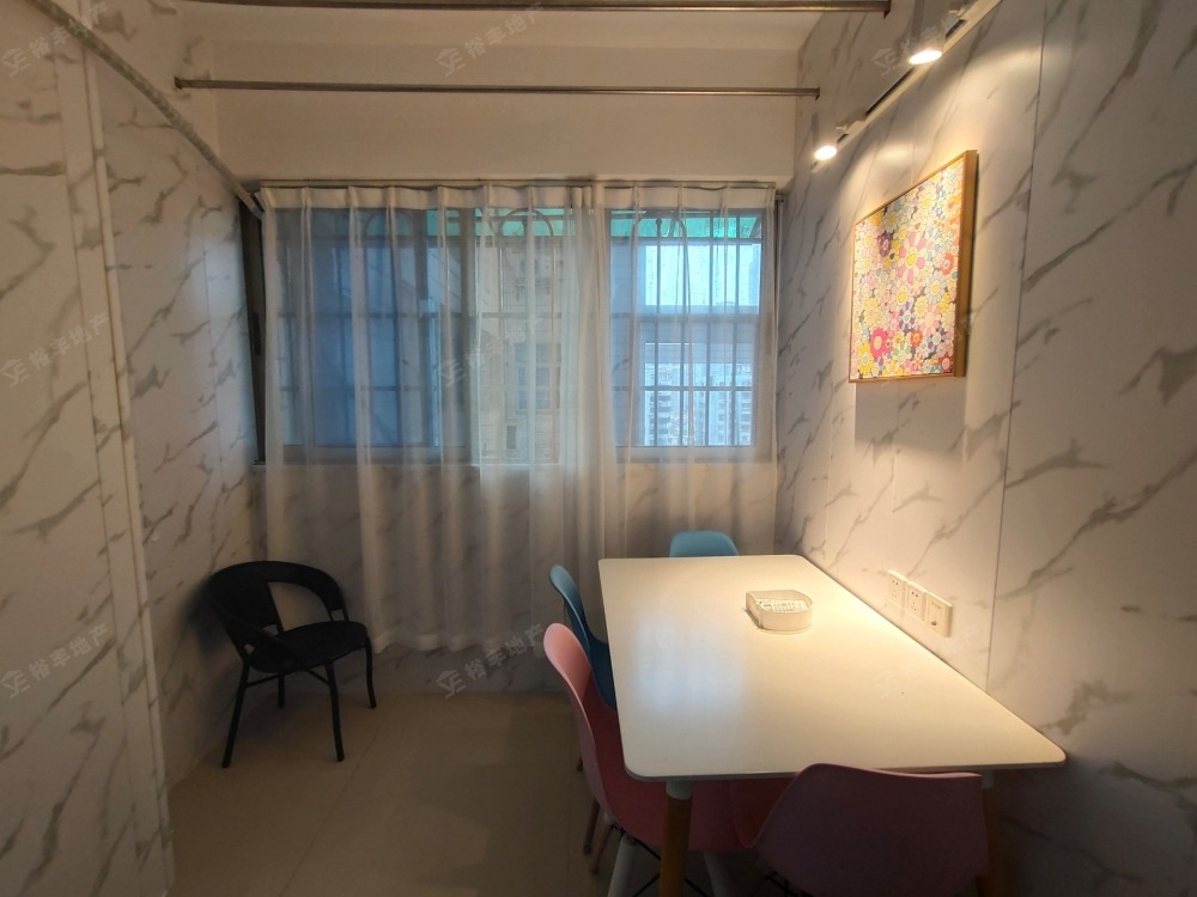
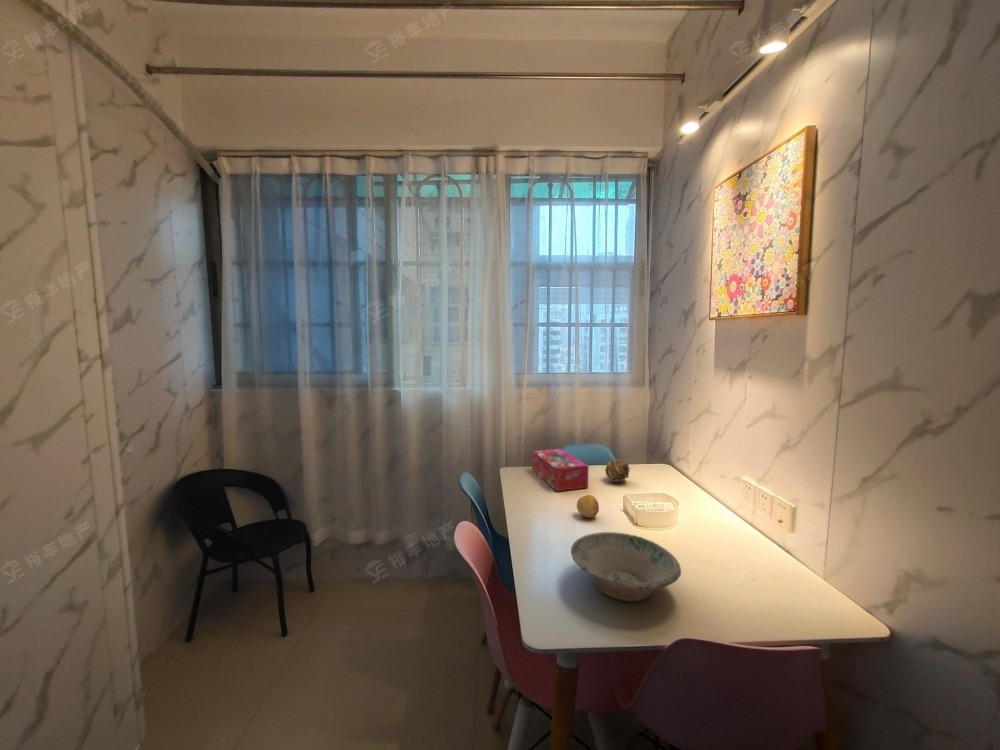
+ fruit (587, 506)
+ bowl (623, 570)
+ tissue box (558, 468)
+ flower (616, 470)
